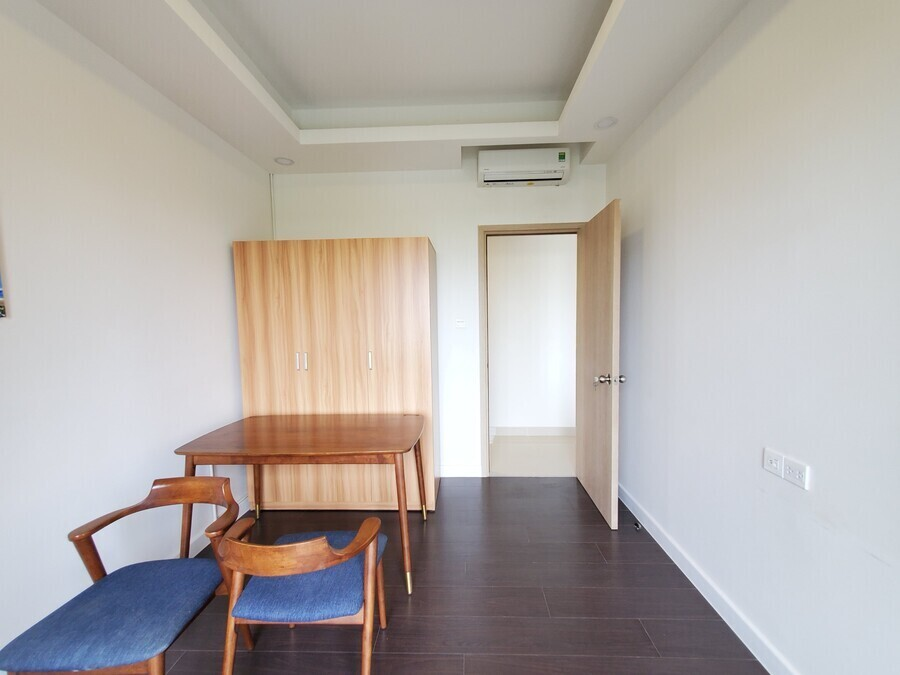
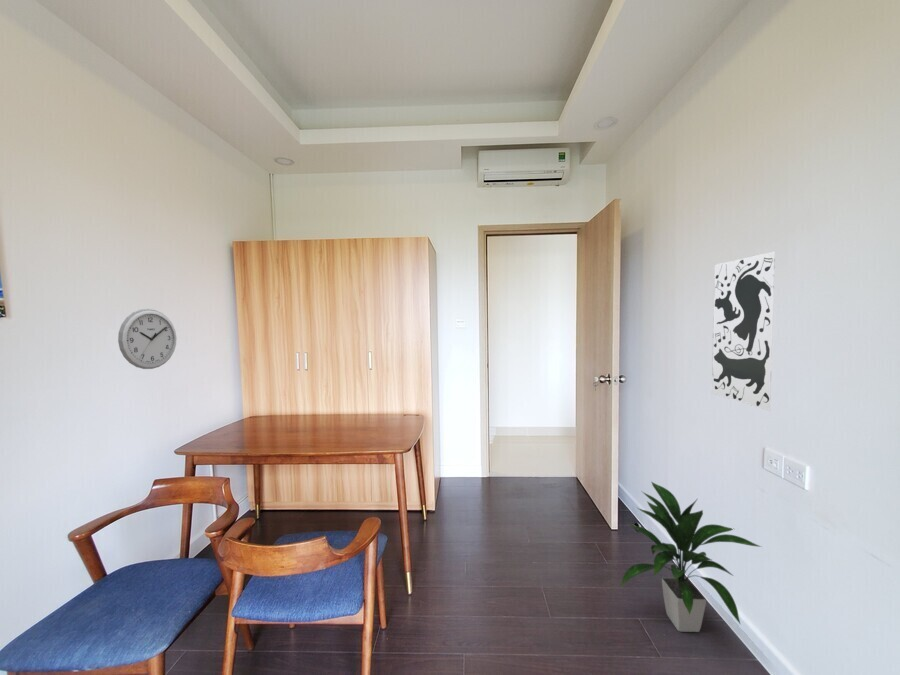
+ wall clock (151, 339)
+ indoor plant (677, 555)
+ wall panel (739, 331)
